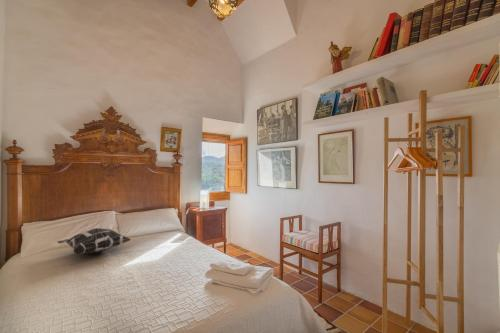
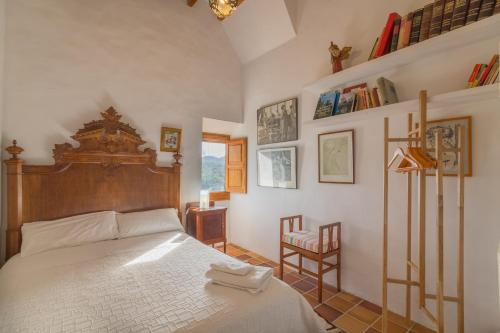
- decorative pillow (94, 240)
